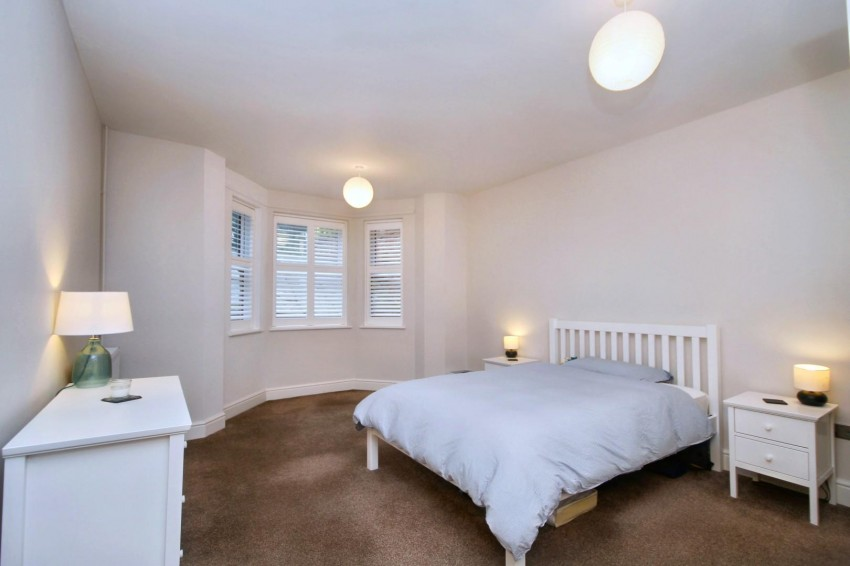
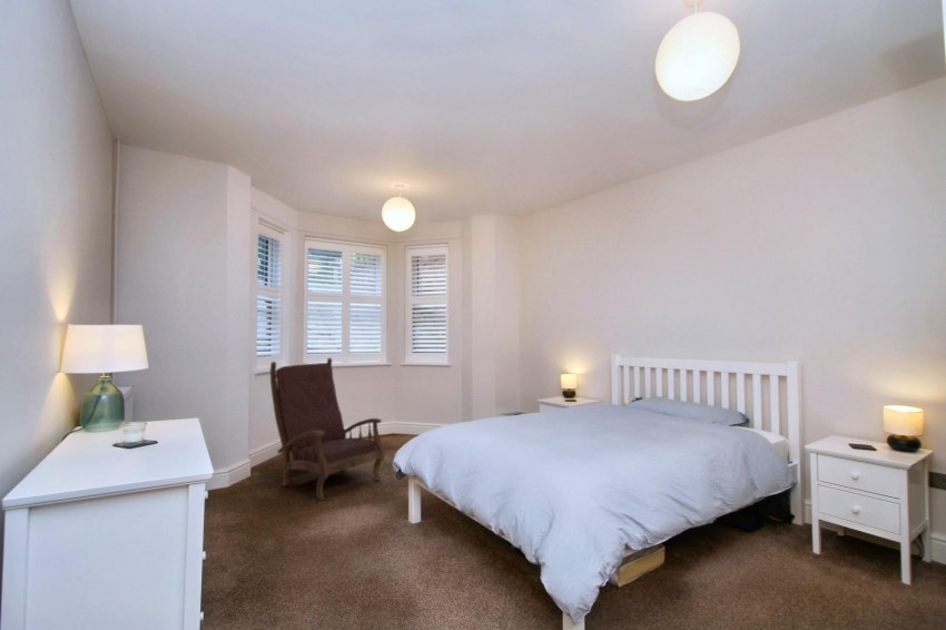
+ armchair (326, 421)
